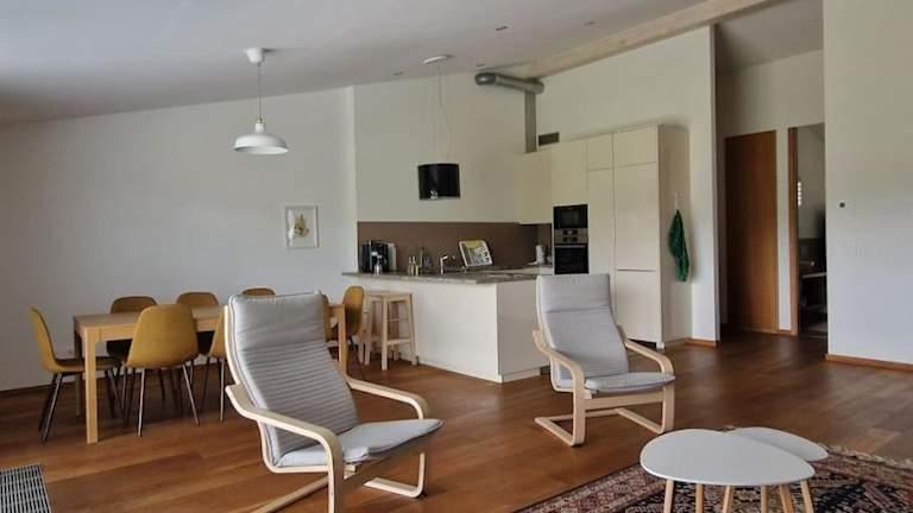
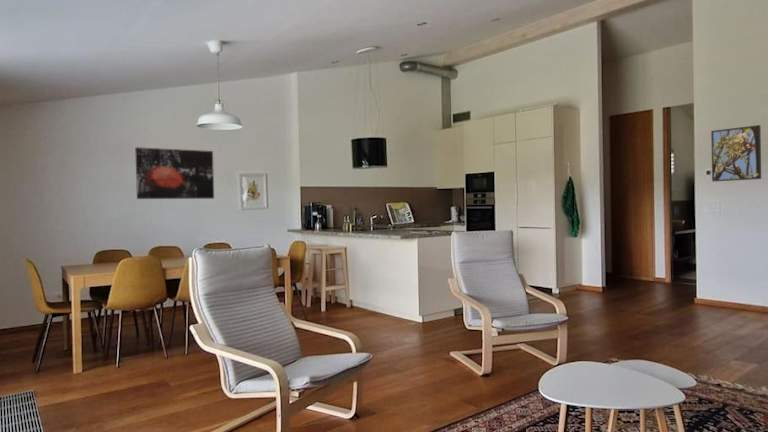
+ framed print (735, 154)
+ wall art (176, 174)
